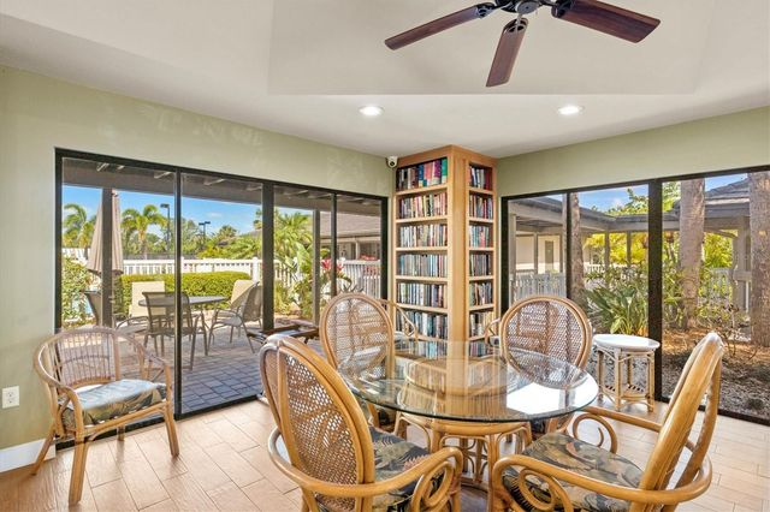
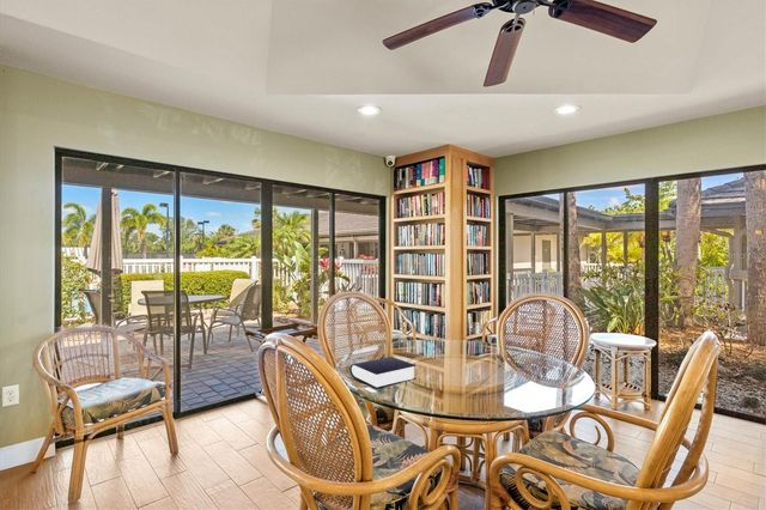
+ book (382, 370)
